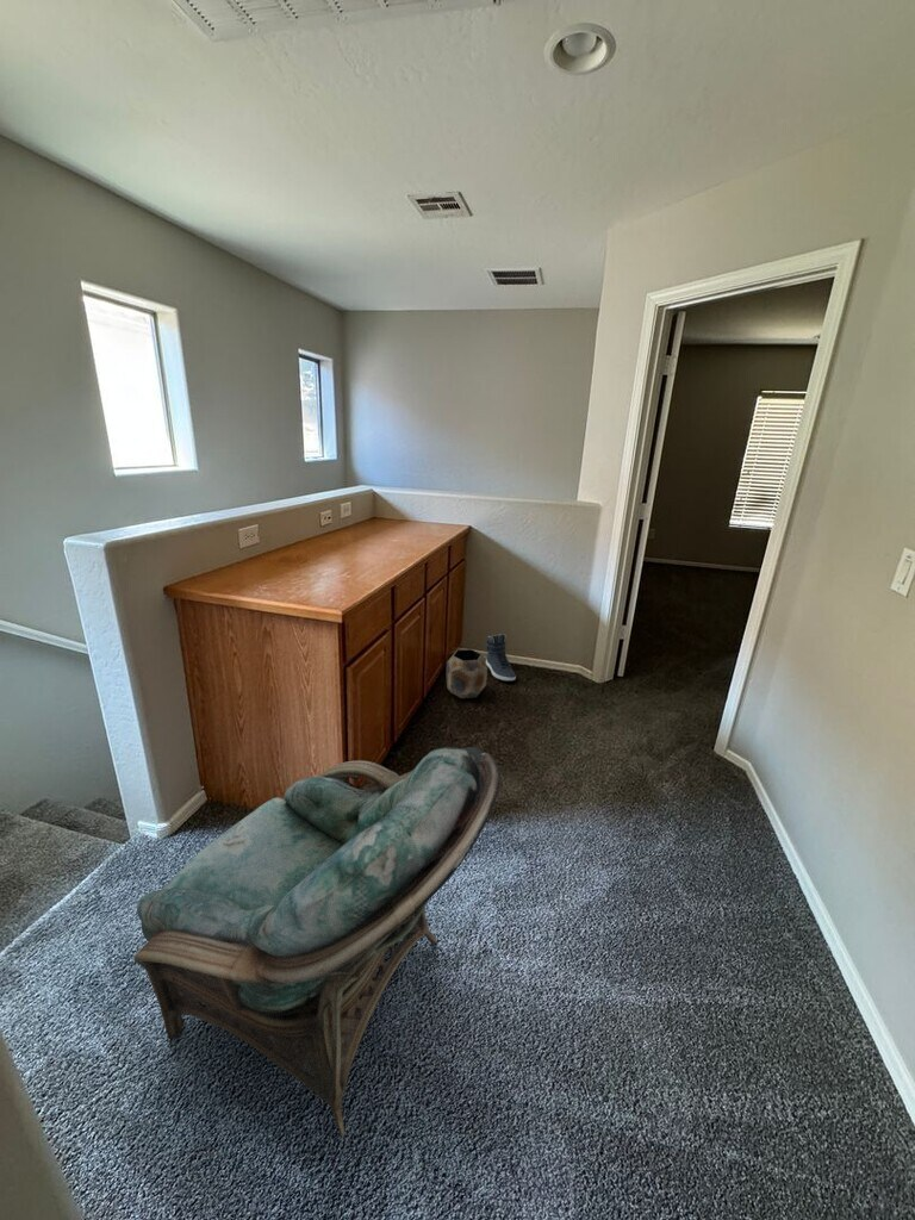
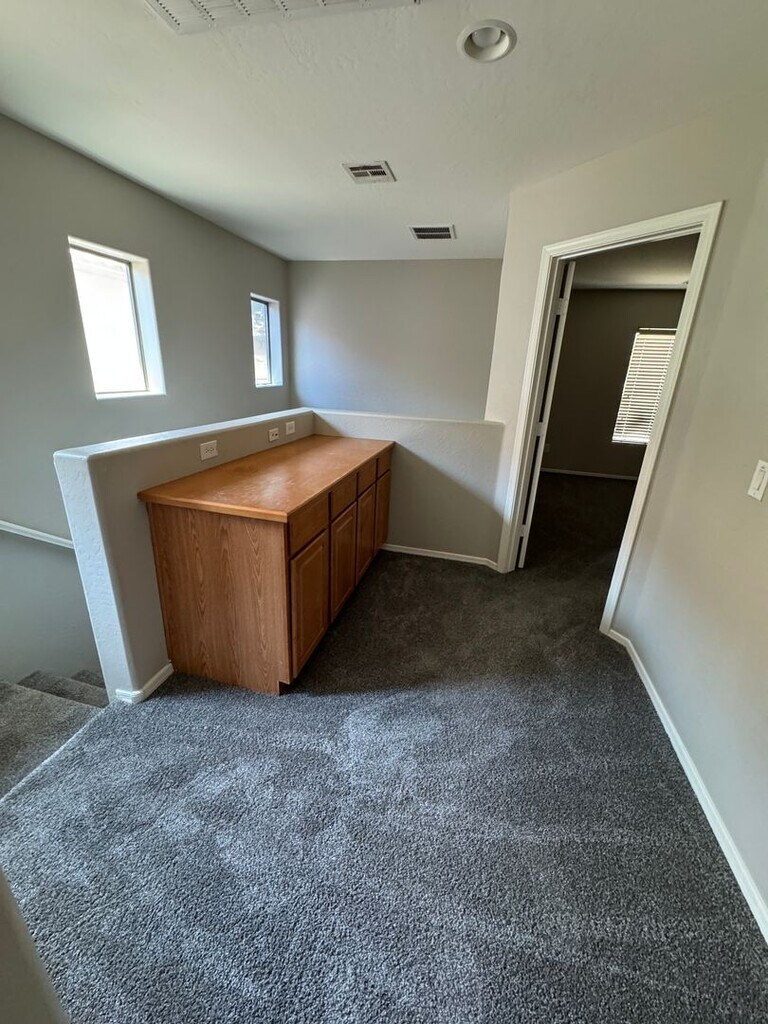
- armchair (324, 878)
- sneaker (500, 654)
- planter (466, 673)
